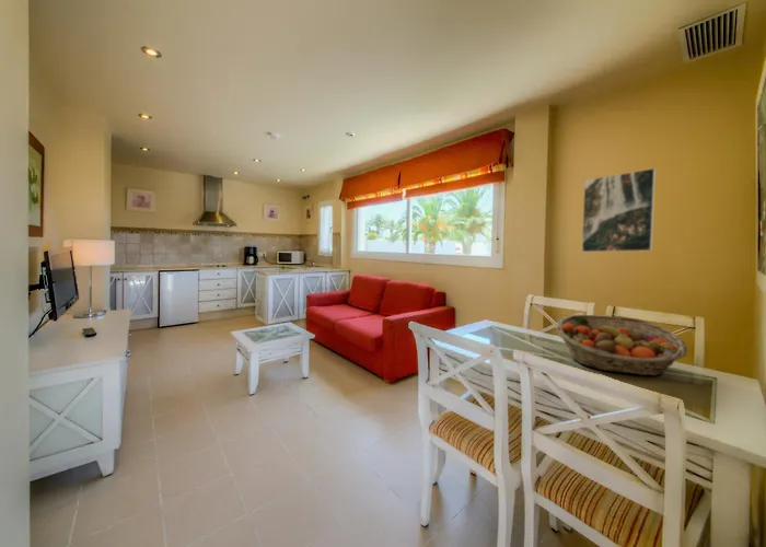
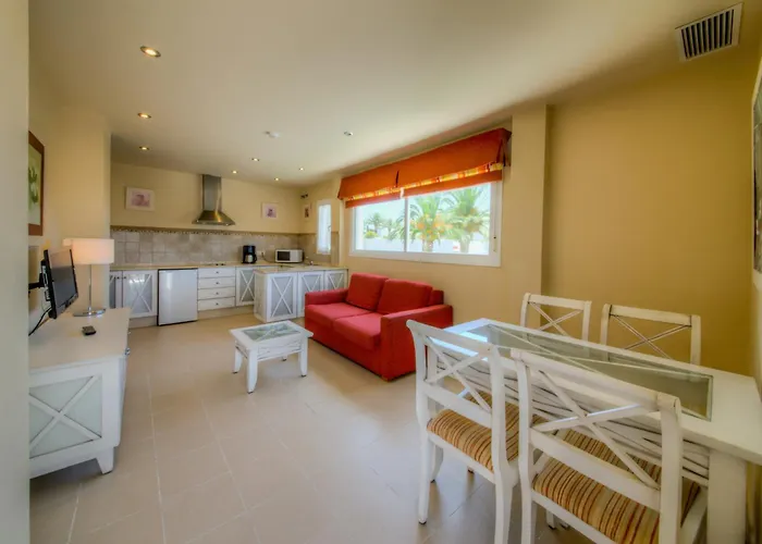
- fruit basket (615, 341)
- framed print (615, 212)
